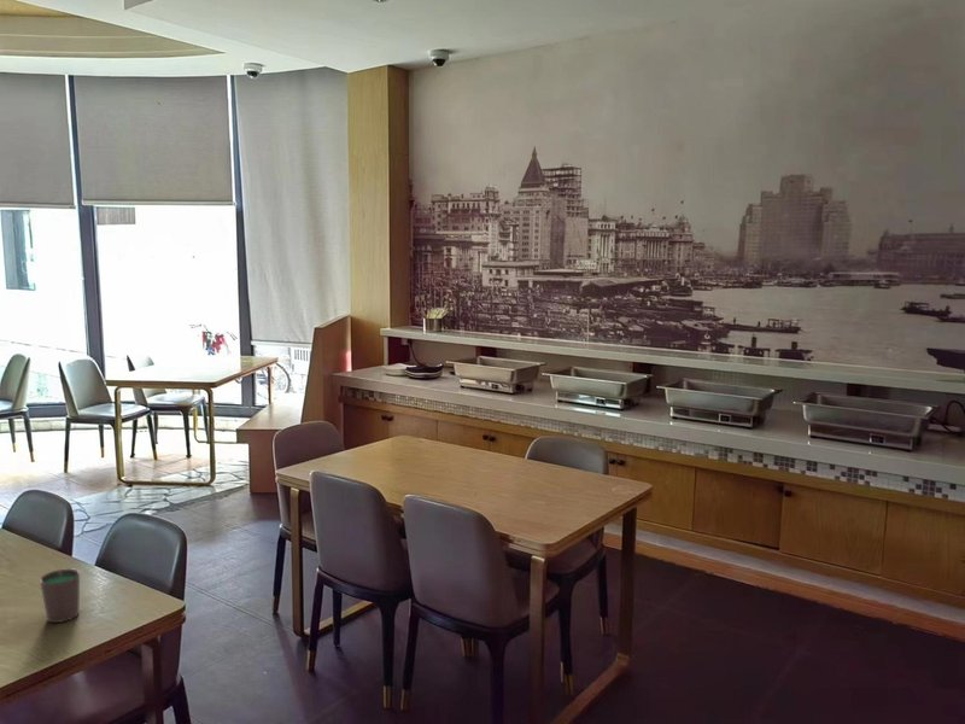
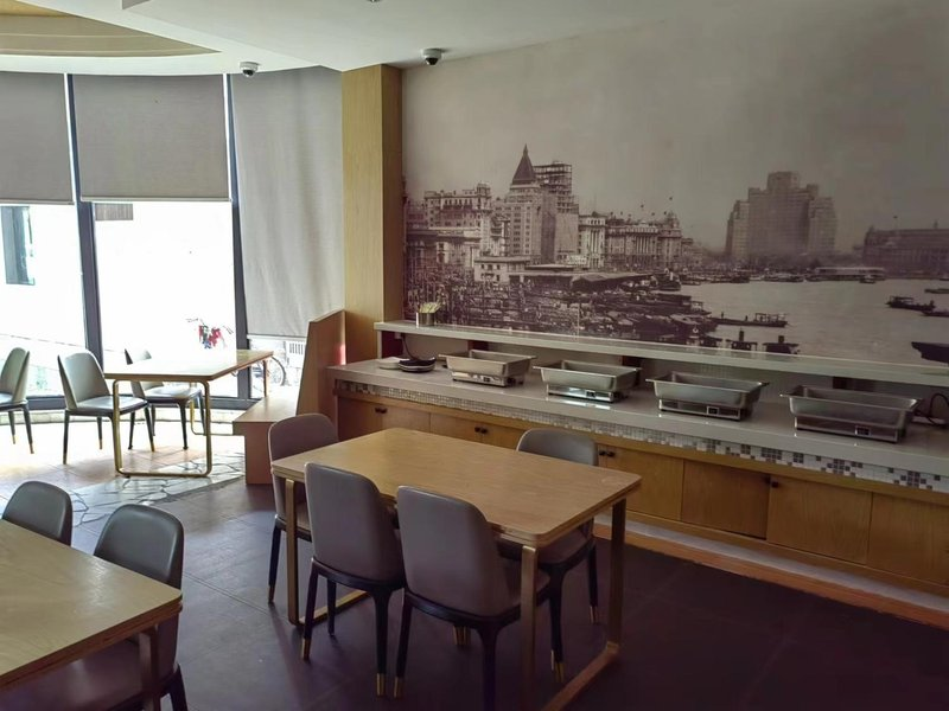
- cup (62, 596)
